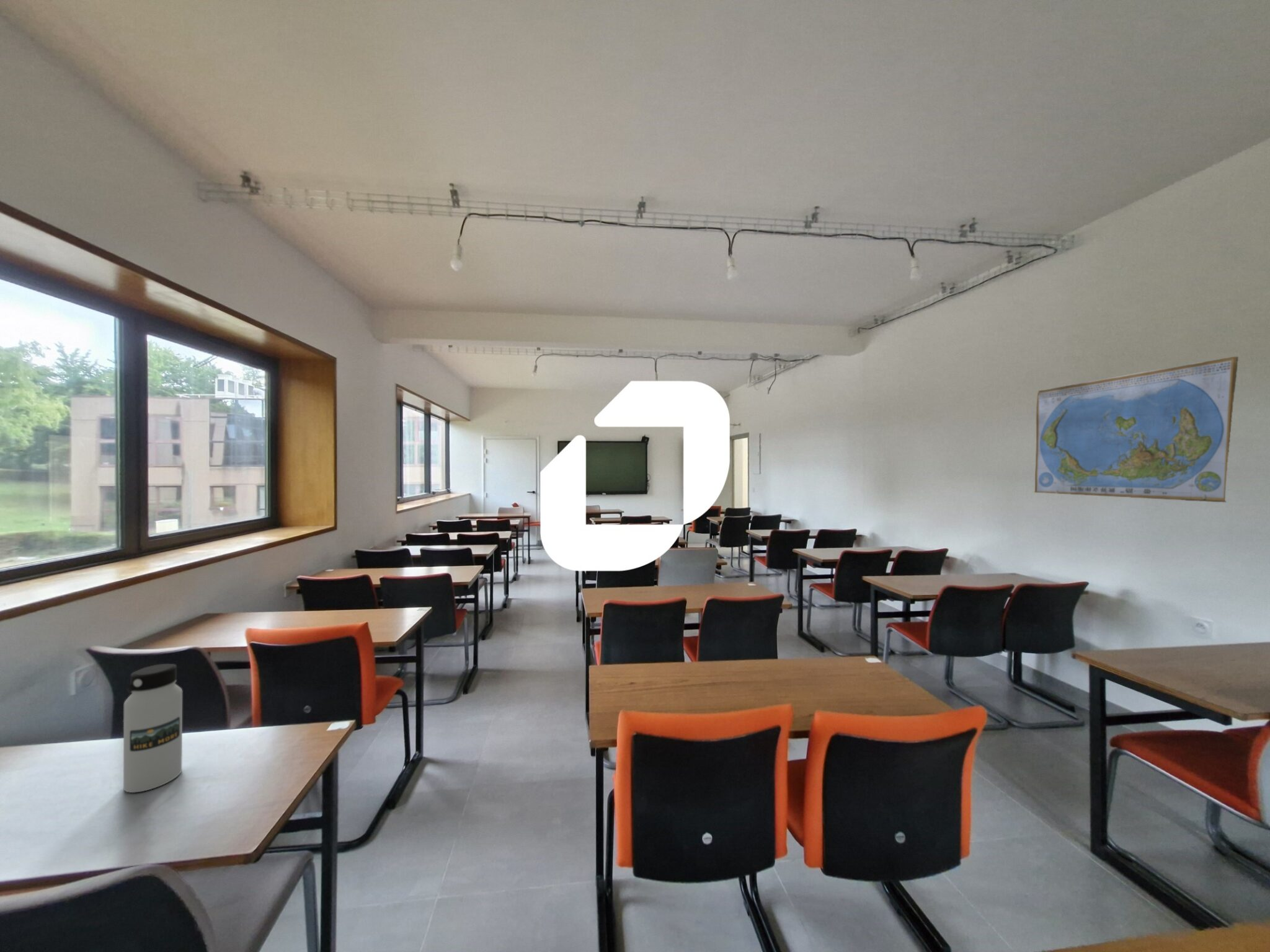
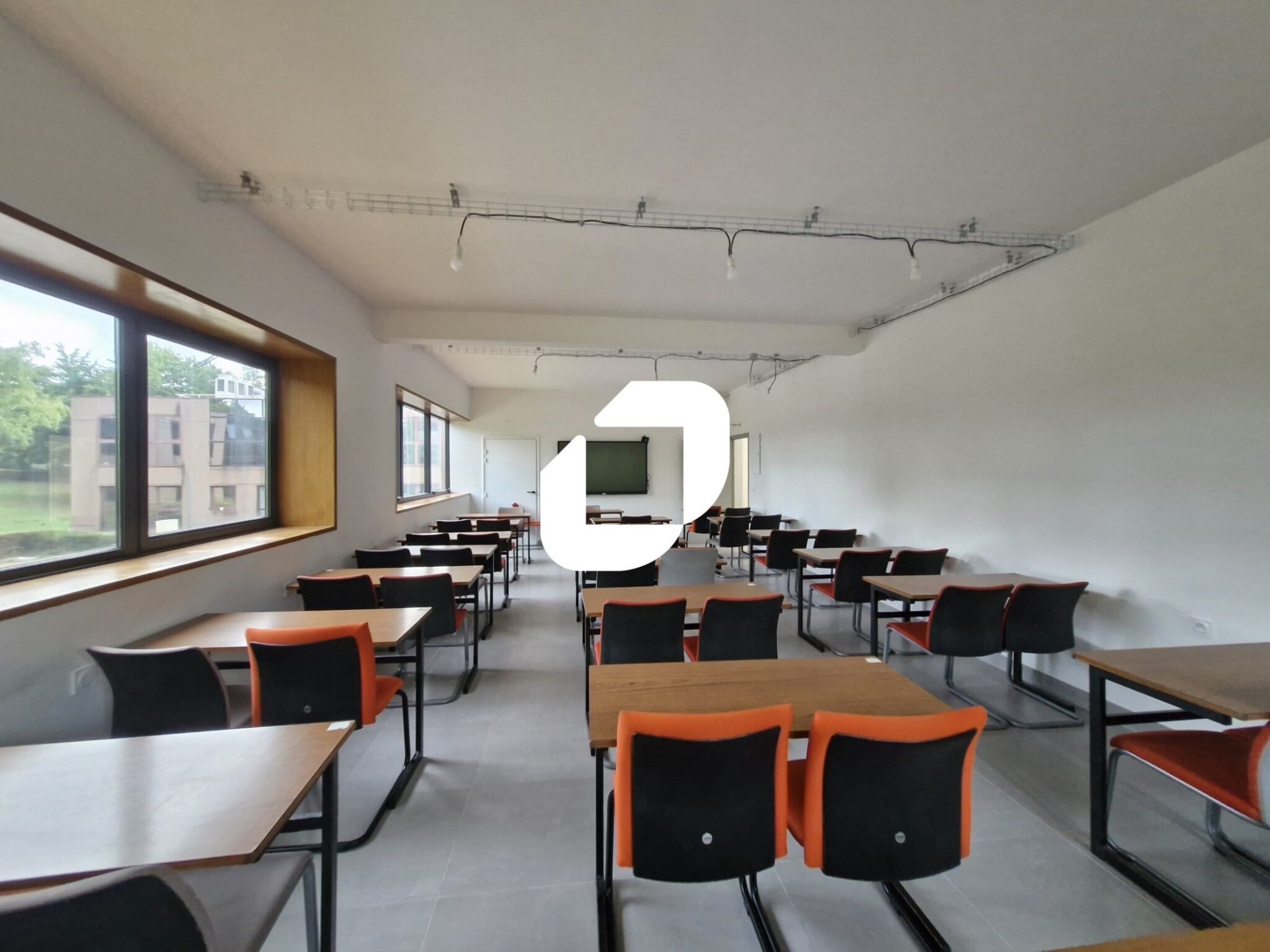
- world map (1117, 436)
- water bottle (154, 724)
